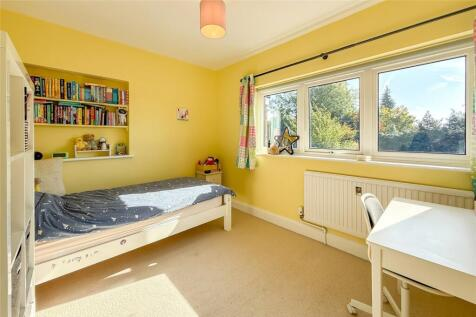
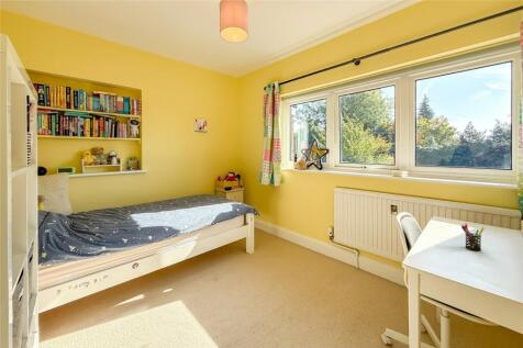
+ pen holder (472, 236)
